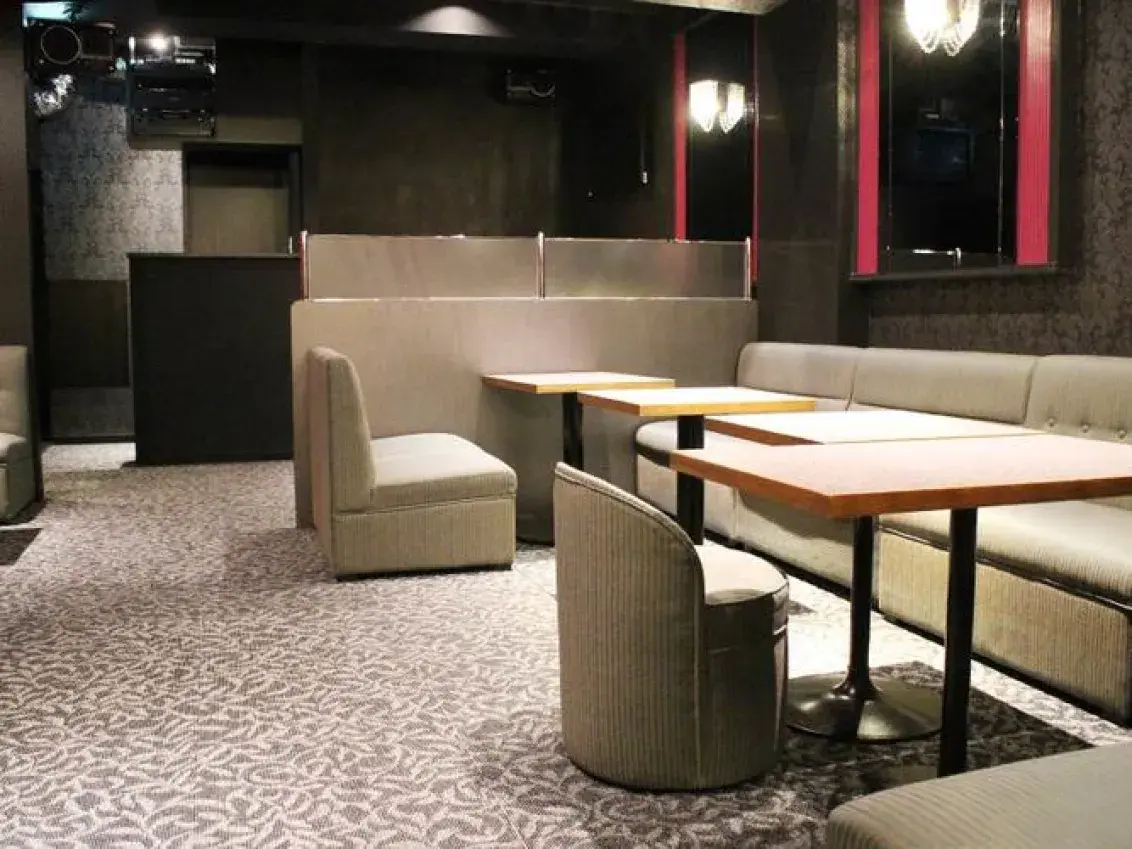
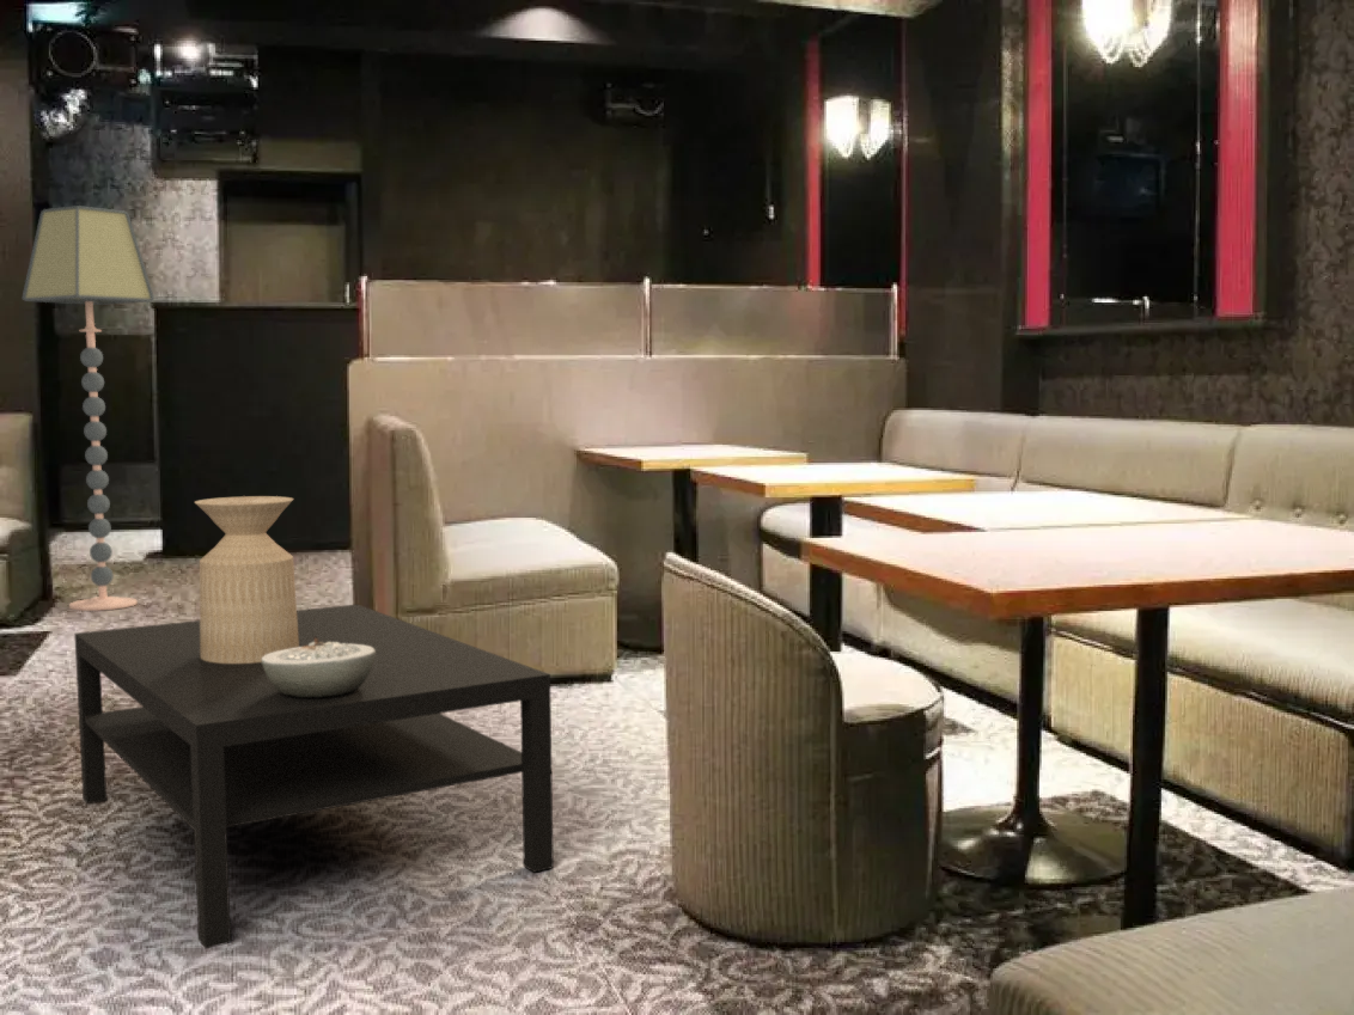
+ side table (246, 576)
+ floor lamp (93, 409)
+ coffee table (295, 741)
+ fire pit bowl (318, 661)
